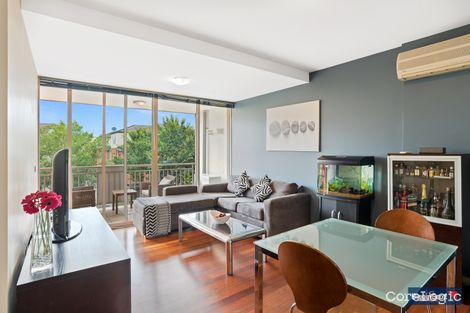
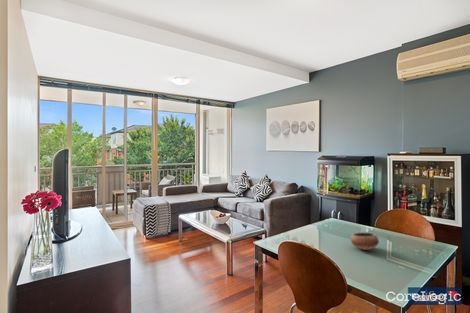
+ bowl (364, 240)
